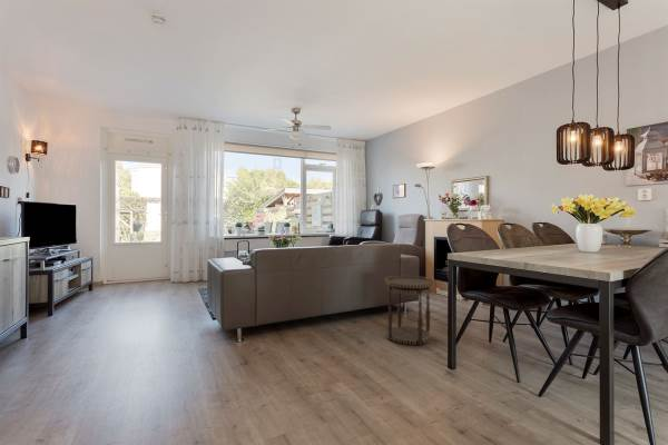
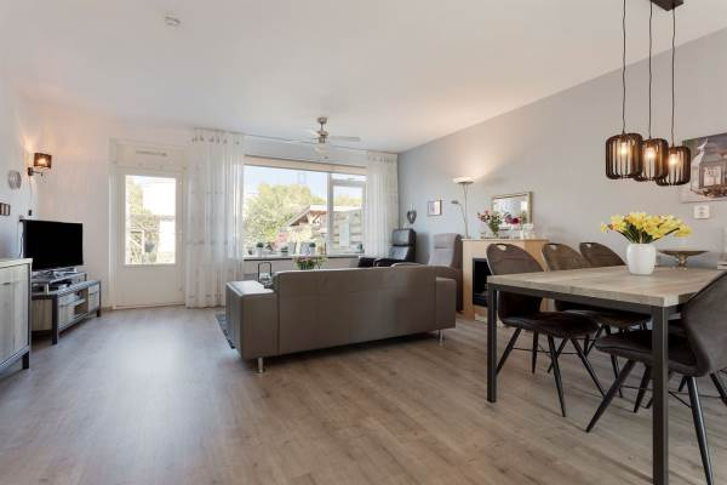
- side table (401, 308)
